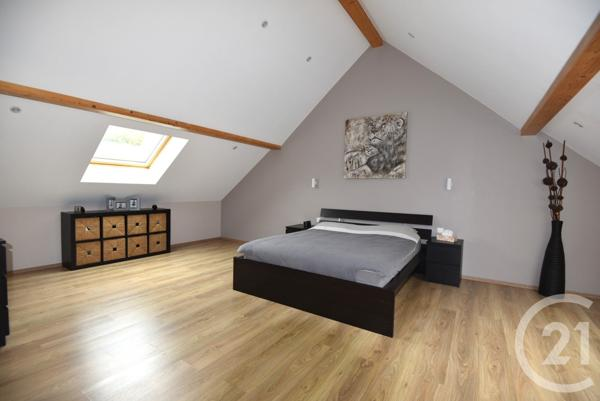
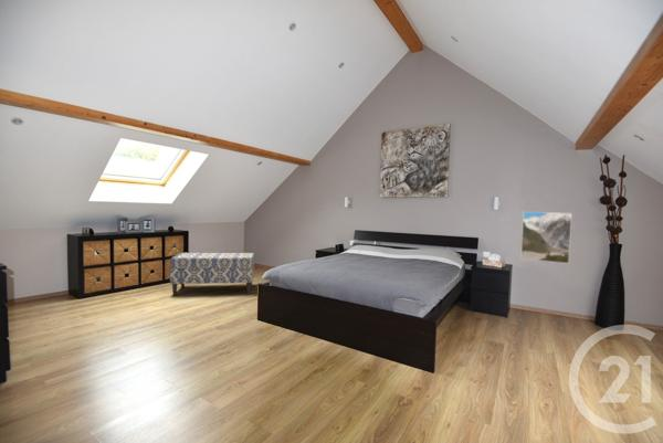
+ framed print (545, 236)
+ bench (214, 272)
